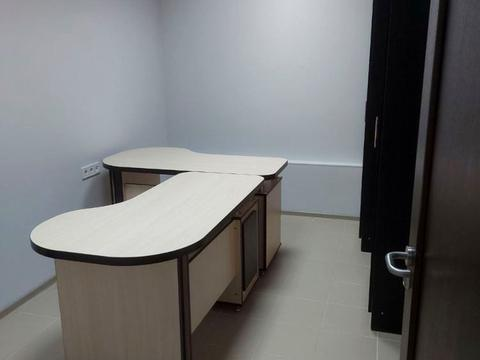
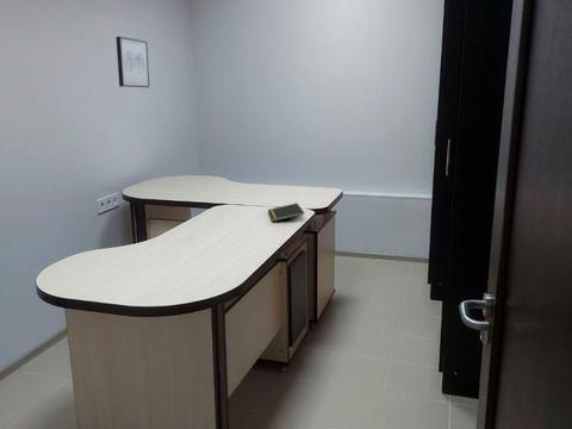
+ wall art (133, 63)
+ notepad (285, 211)
